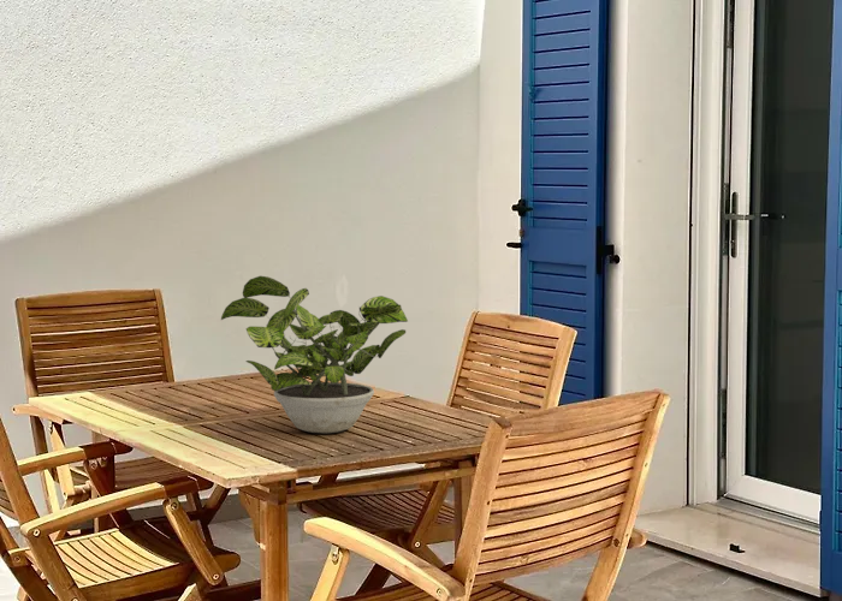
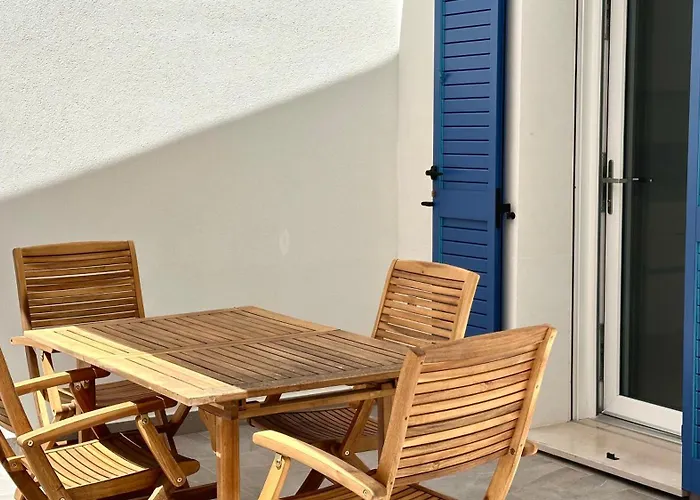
- potted plant (314, 352)
